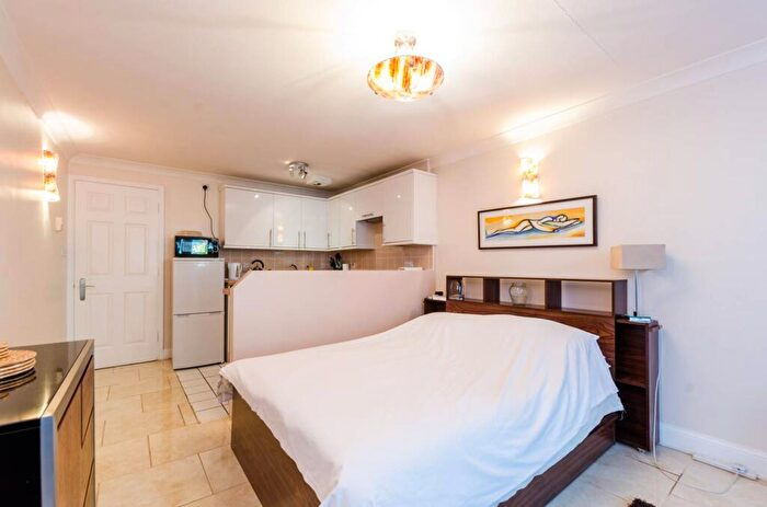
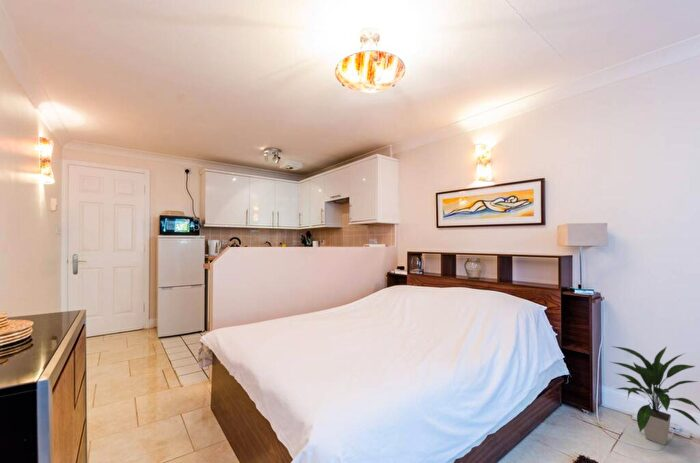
+ indoor plant (652, 392)
